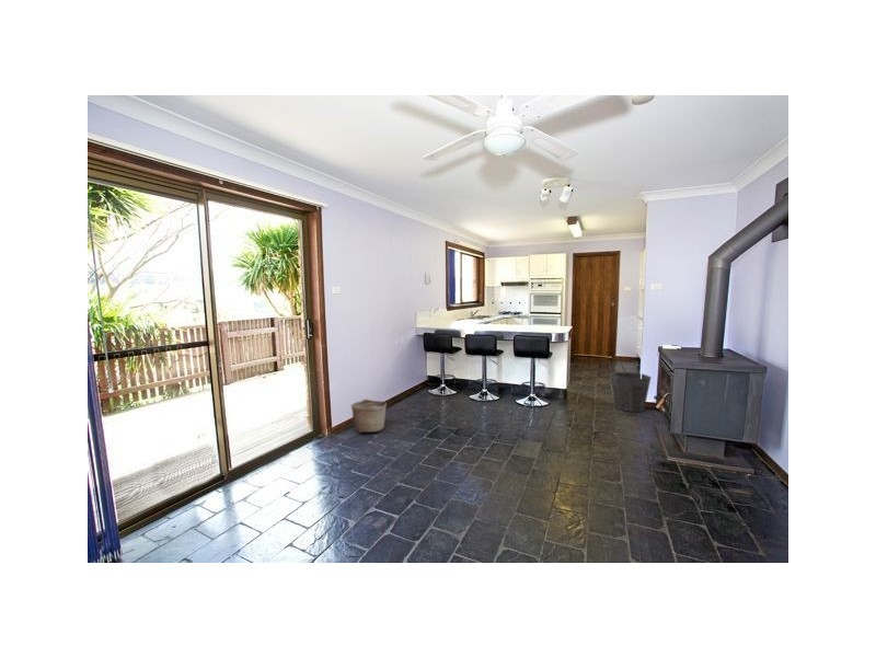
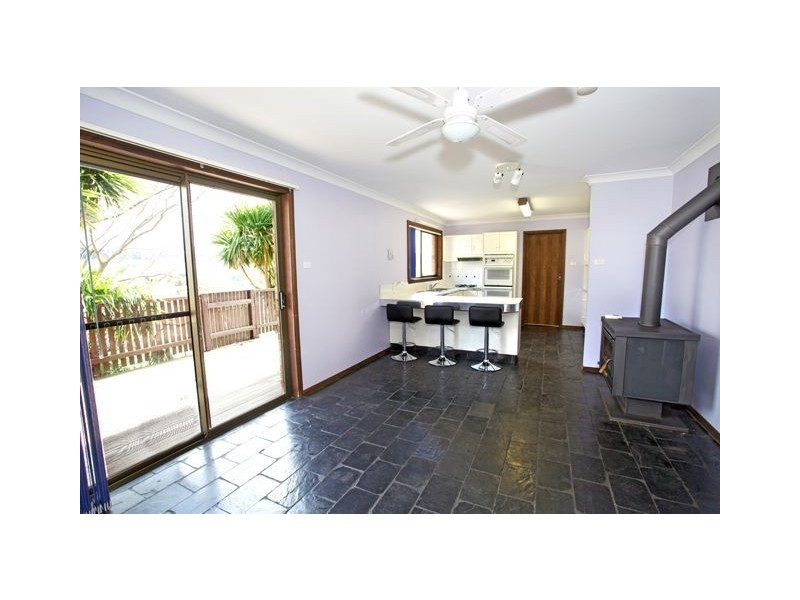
- waste bin (630, 391)
- basket (369, 414)
